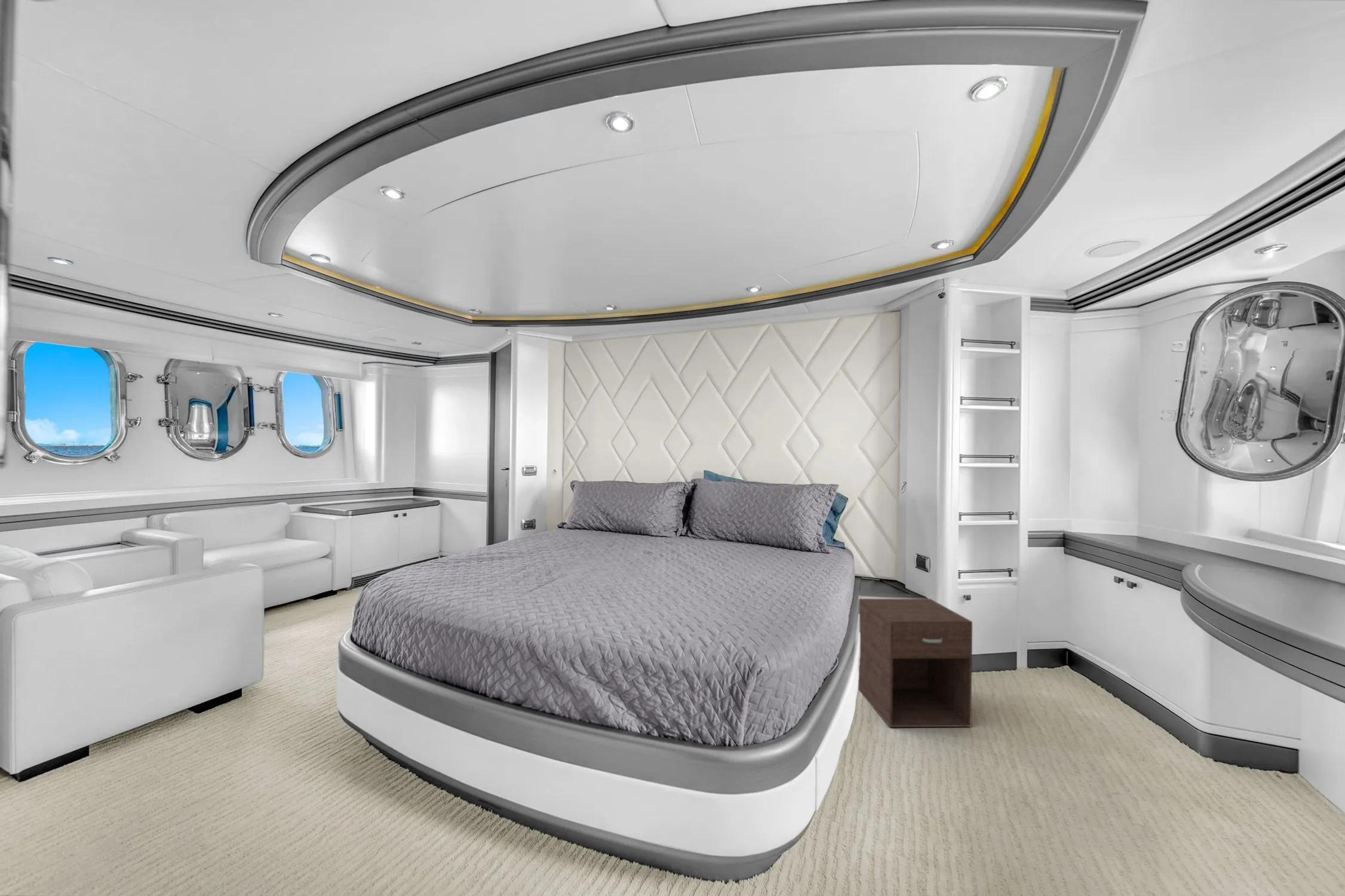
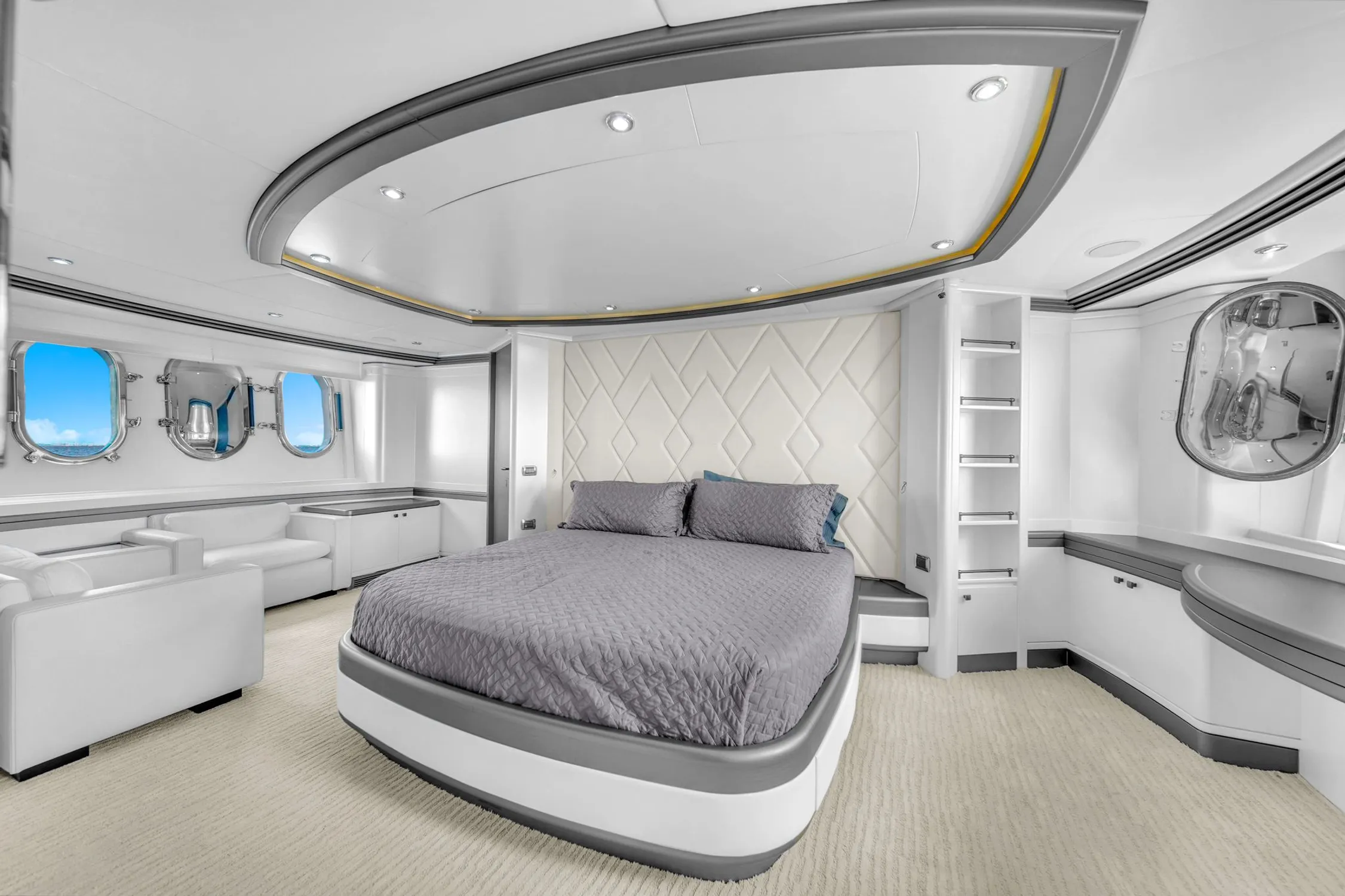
- nightstand (913, 659)
